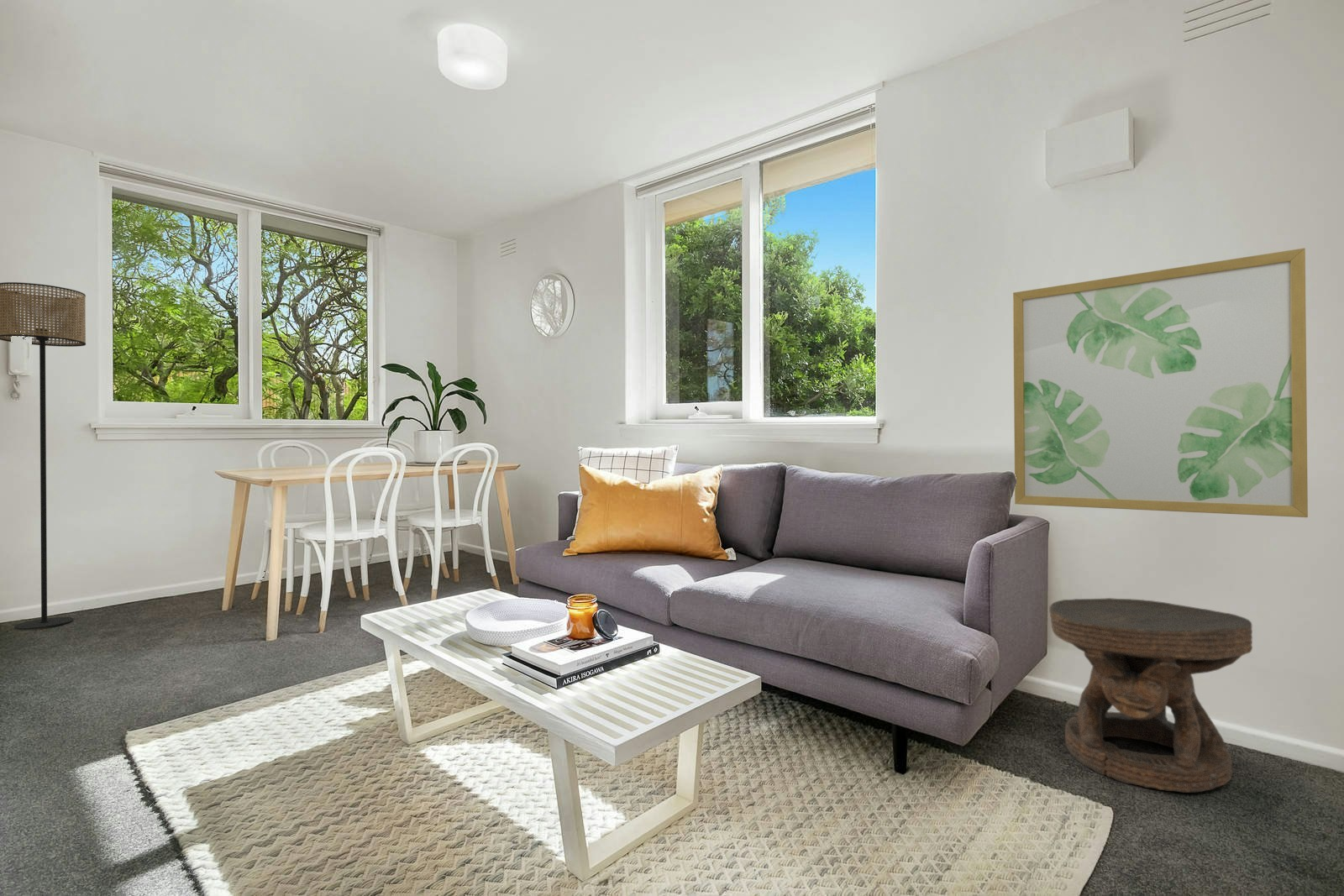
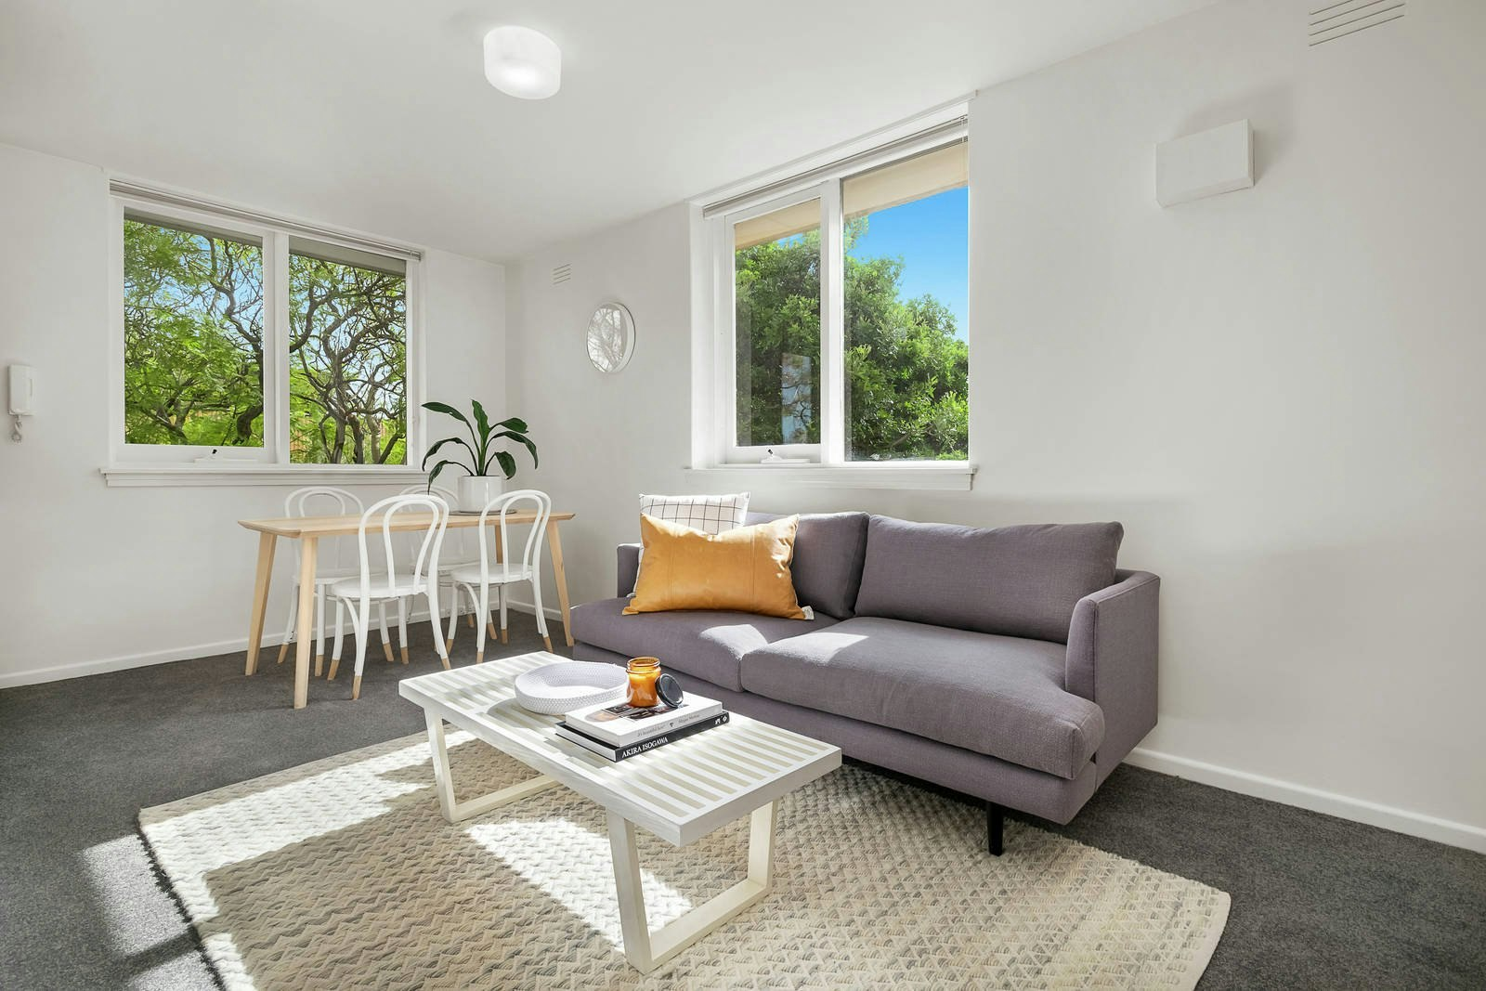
- wall art (1143, 391)
- carved stool (1142, 684)
- floor lamp (43, 457)
